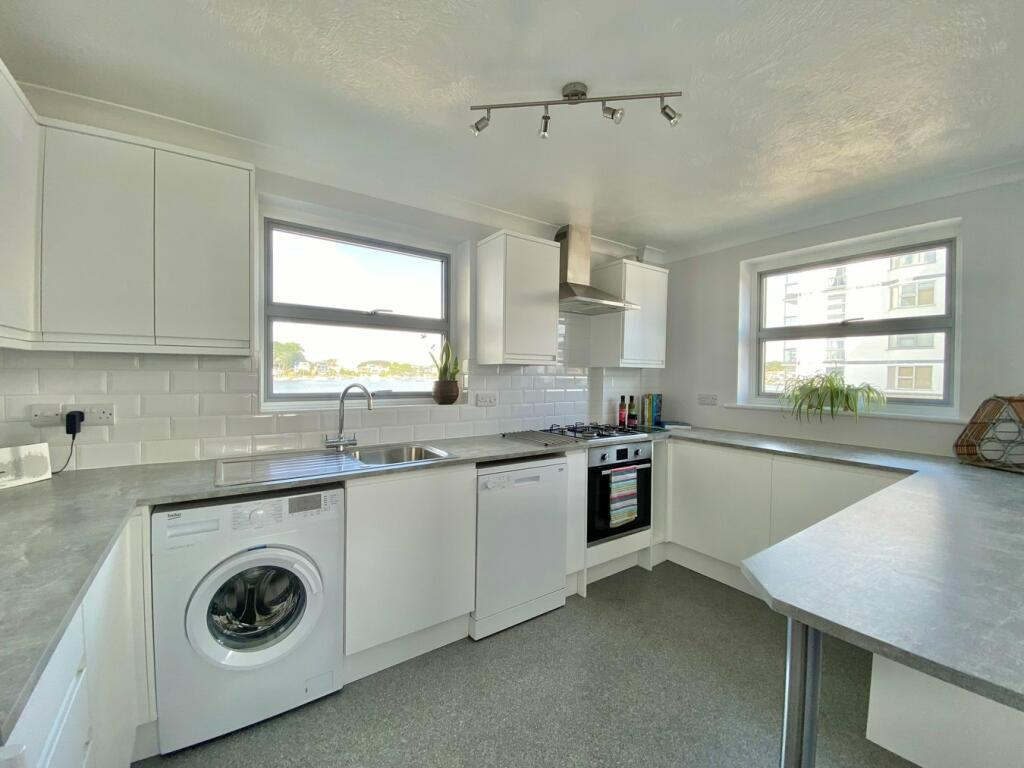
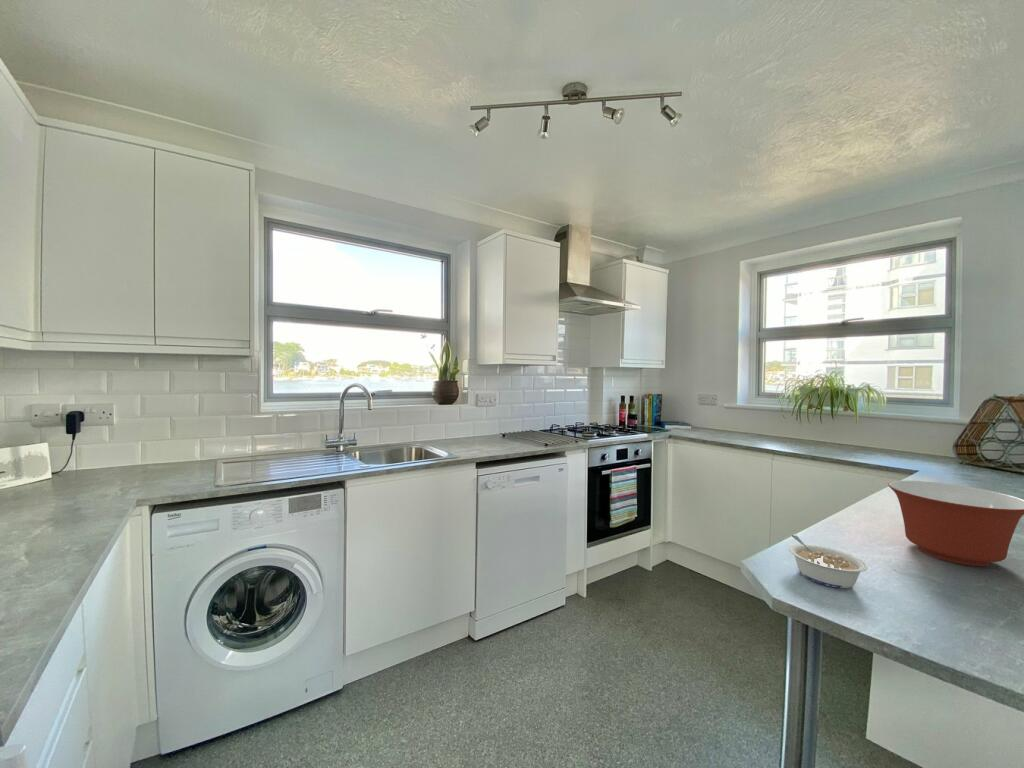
+ legume (822, 564)
+ mixing bowl (953, 524)
